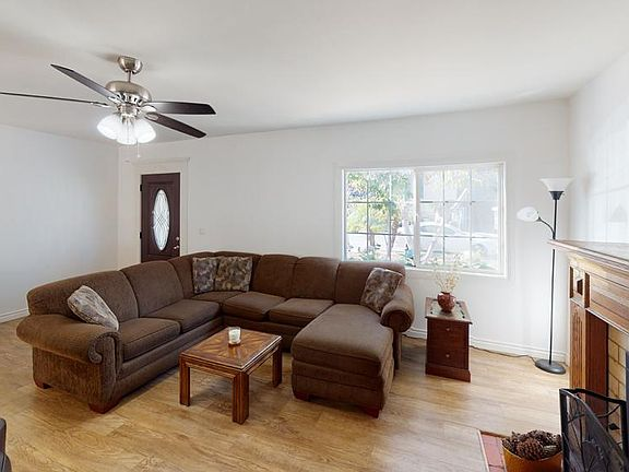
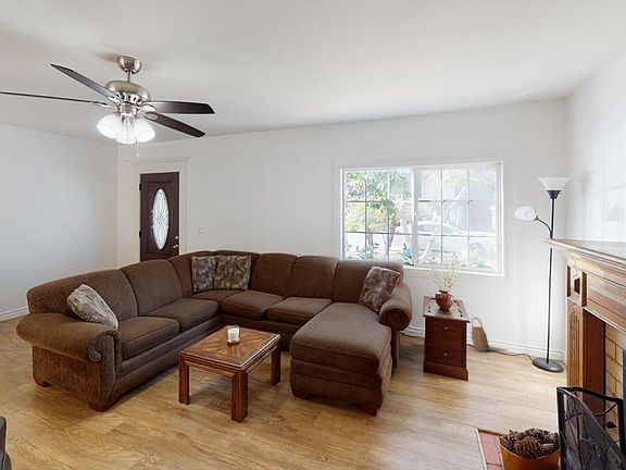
+ basket (480, 333)
